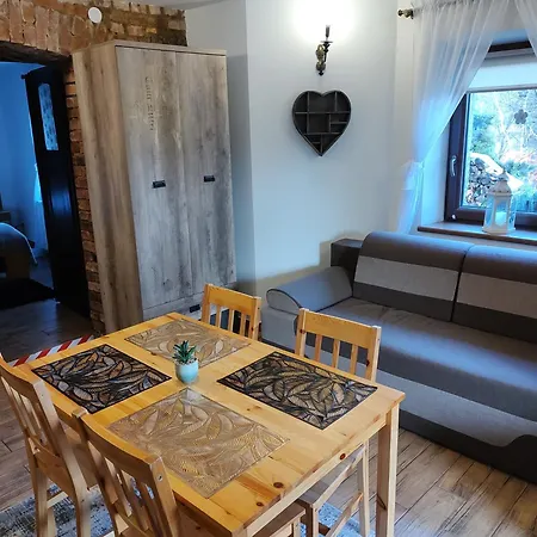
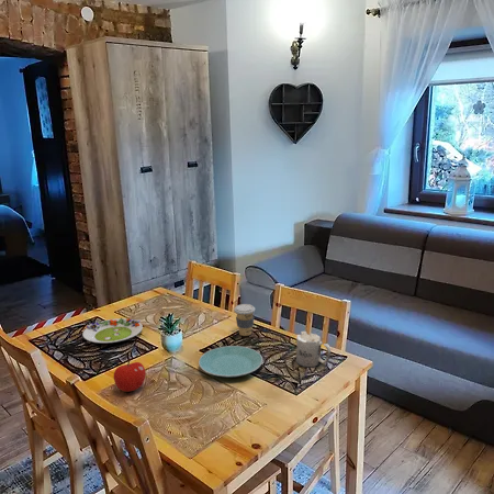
+ coffee cup (245, 319)
+ fruit (130, 374)
+ mug (312, 350)
+ salad plate (113, 332)
+ plate (231, 362)
